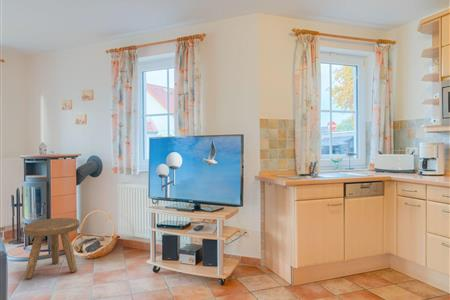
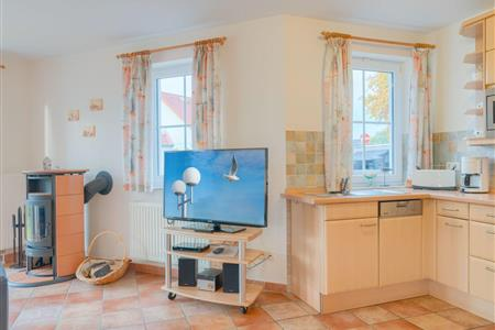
- stool (53, 247)
